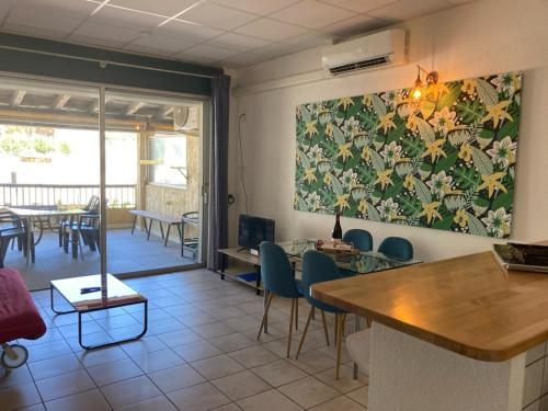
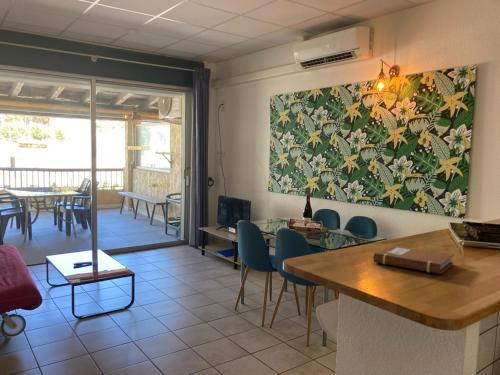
+ notebook (411, 258)
